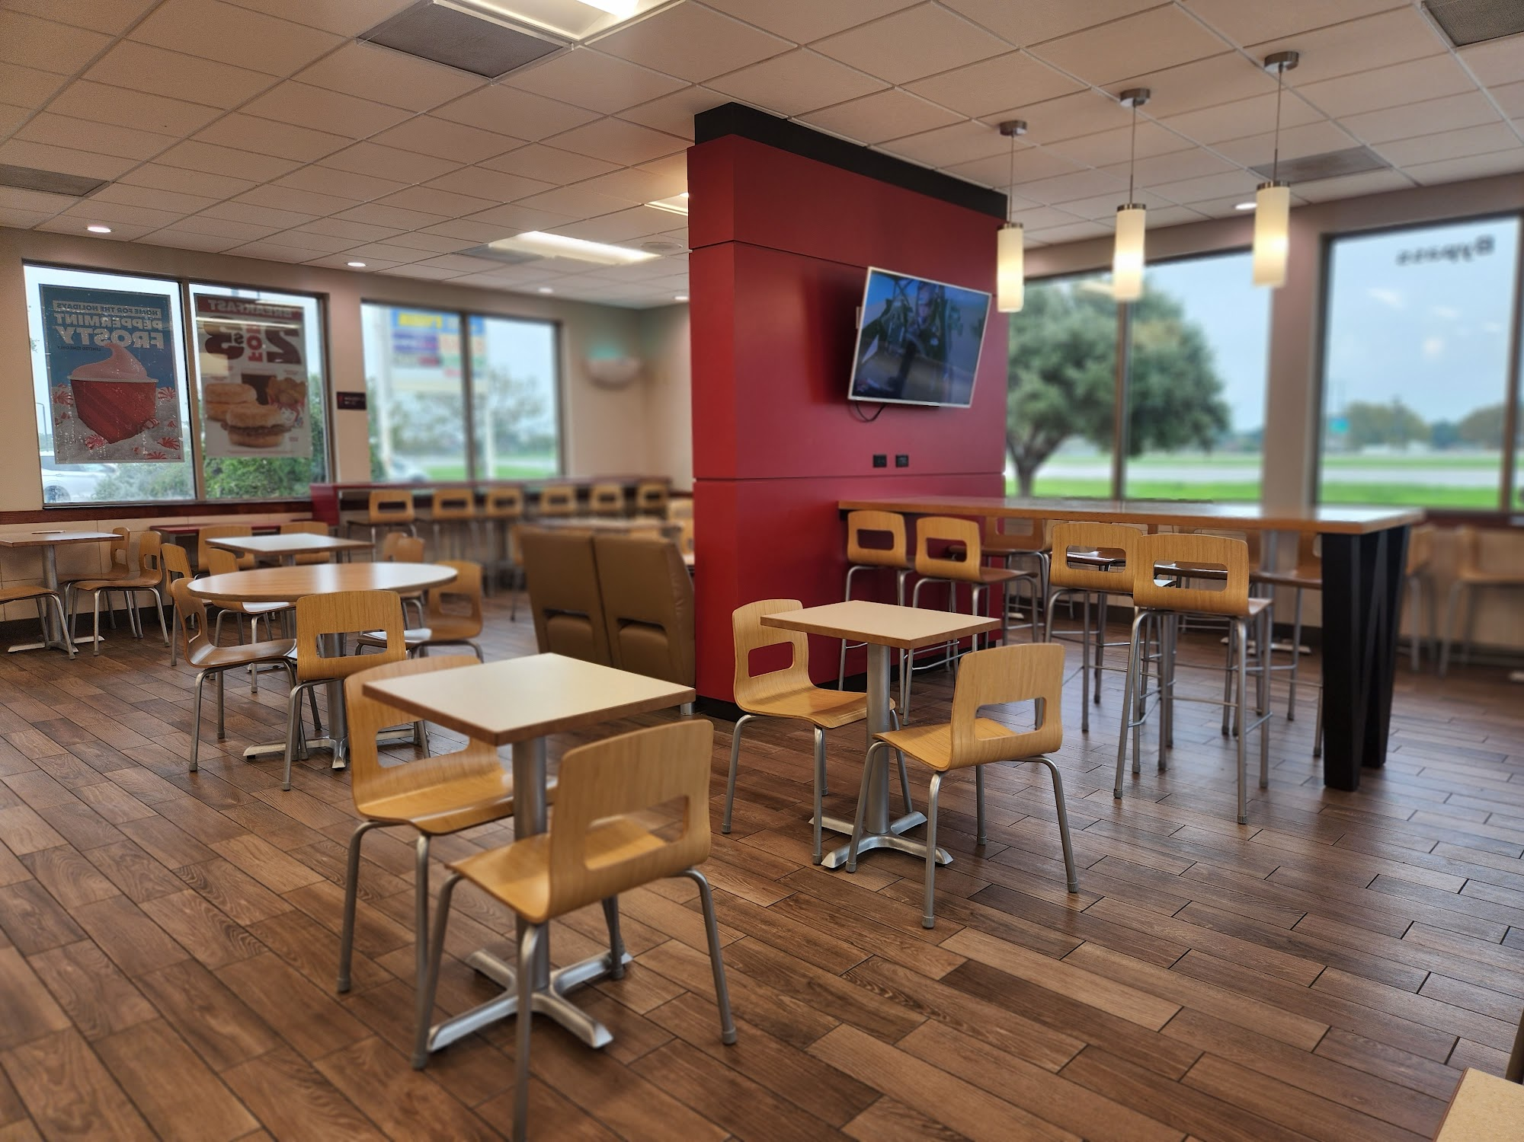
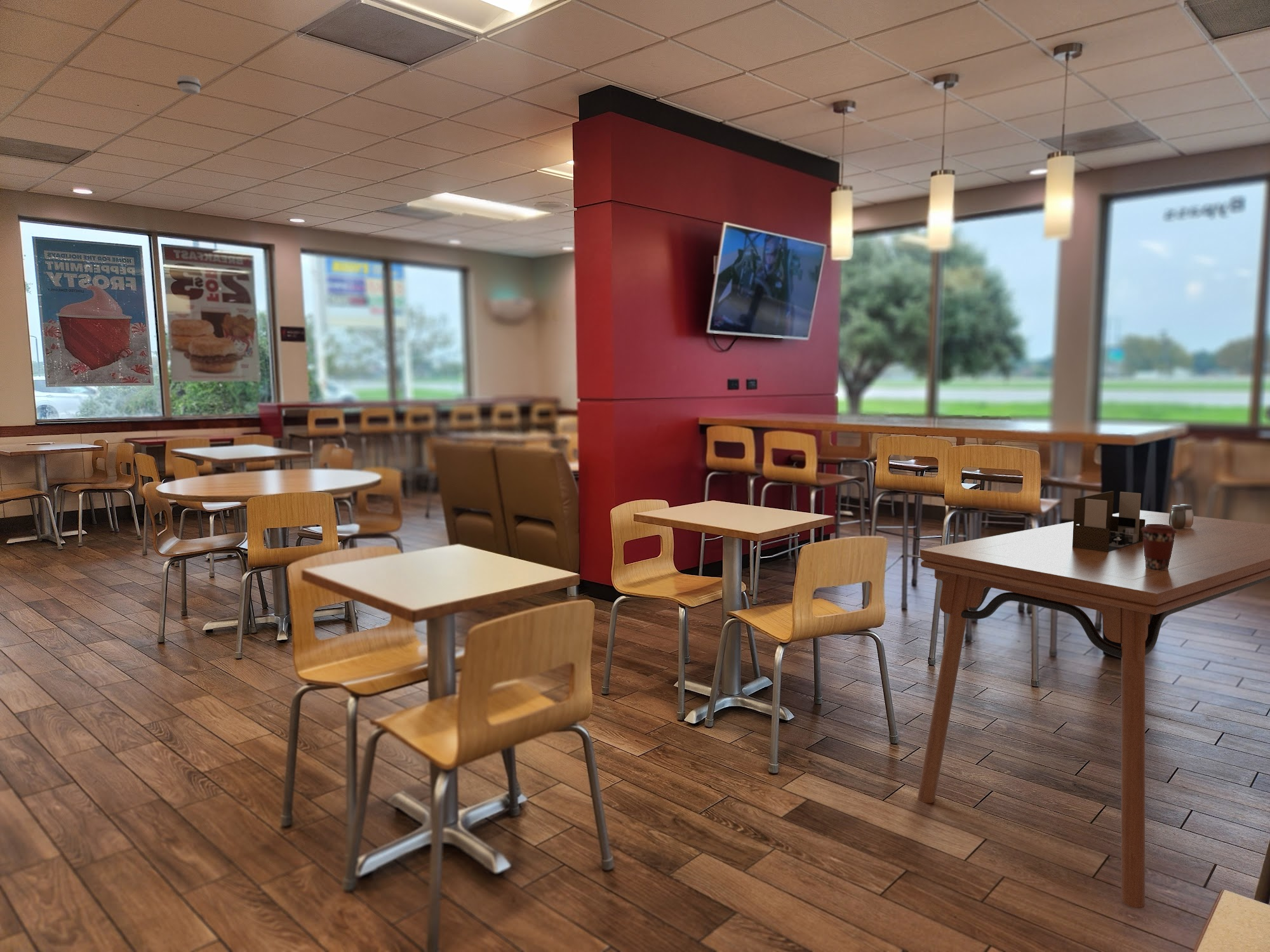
+ dining table (1137, 663)
+ coffee cup (1158, 546)
+ smoke detector (189, 84)
+ salt and pepper shaker (1181, 515)
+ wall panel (1110, 519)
